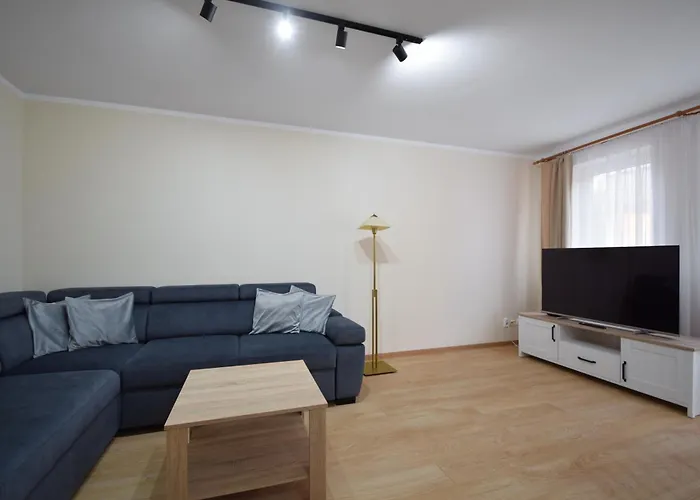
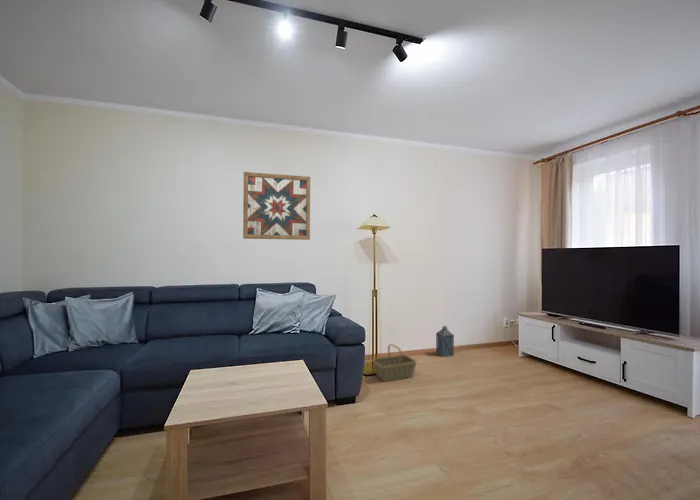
+ basket (394, 360)
+ wall art (277, 206)
+ lantern (444, 339)
